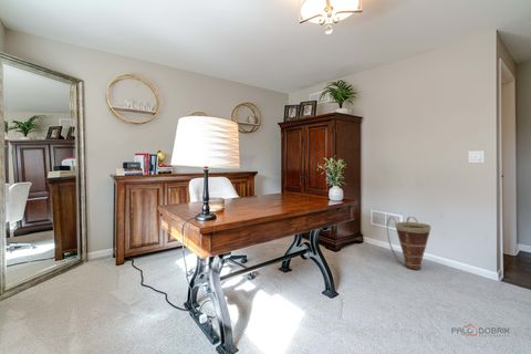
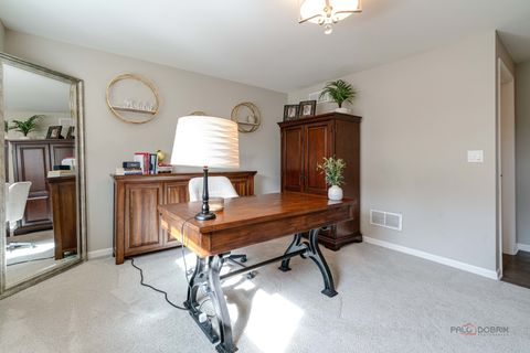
- basket (407, 241)
